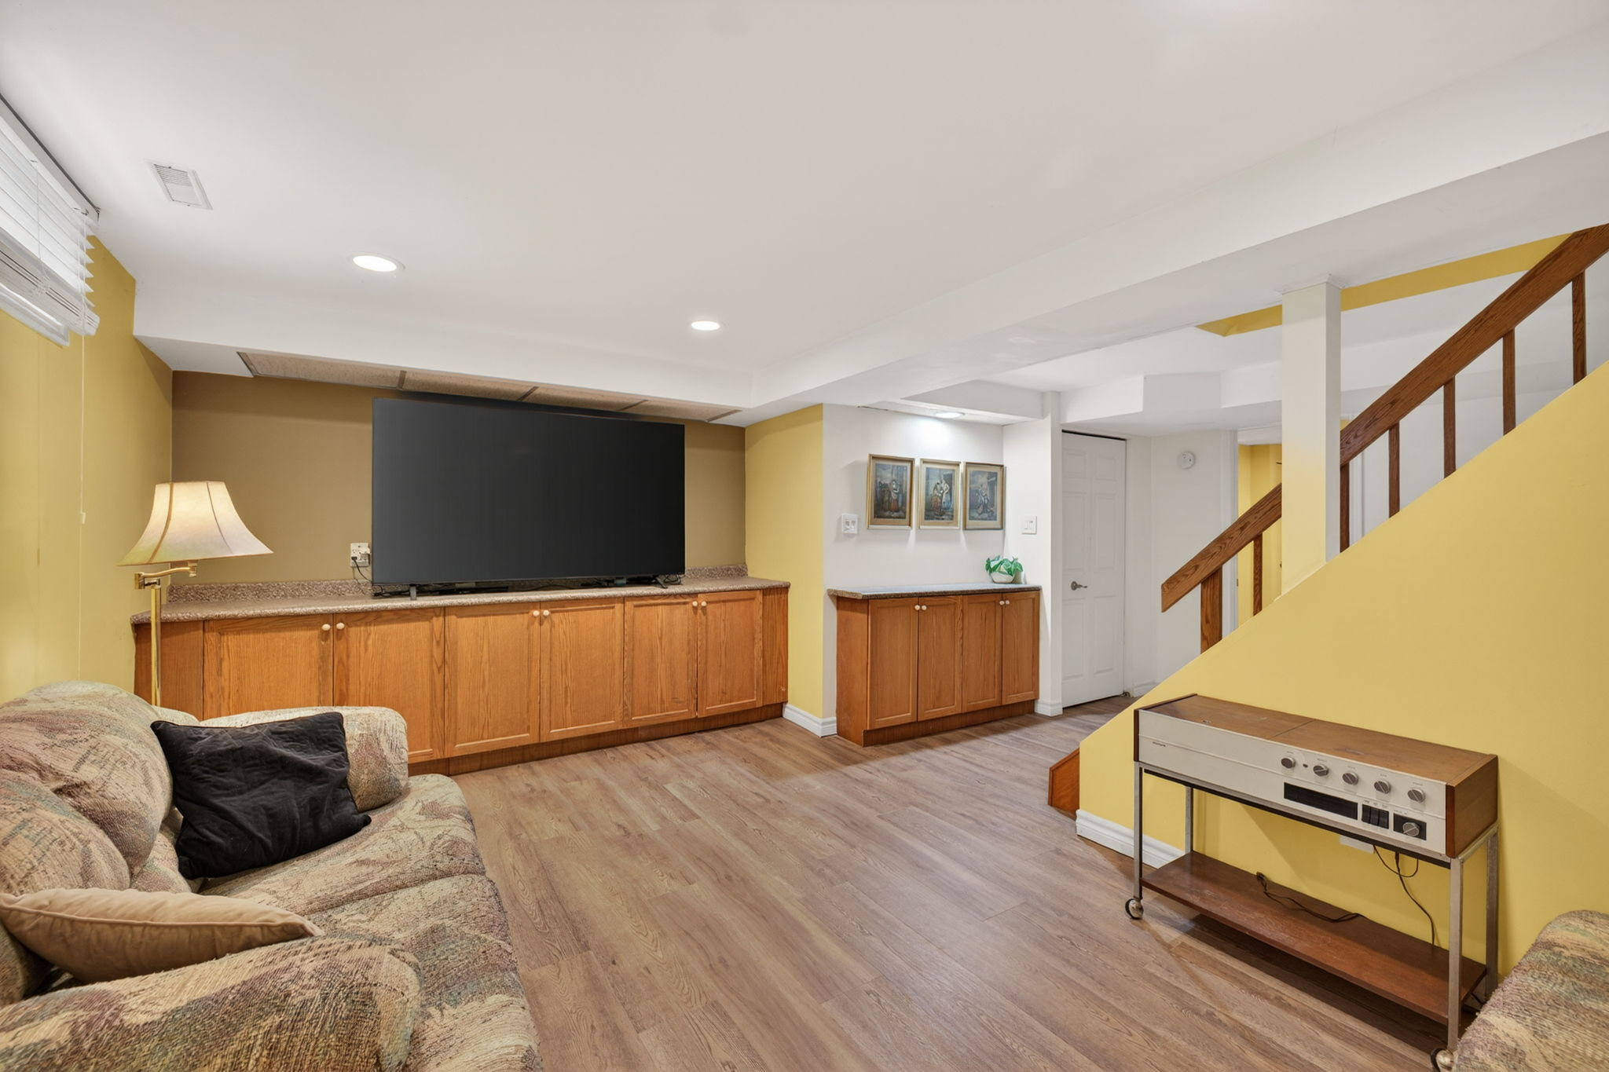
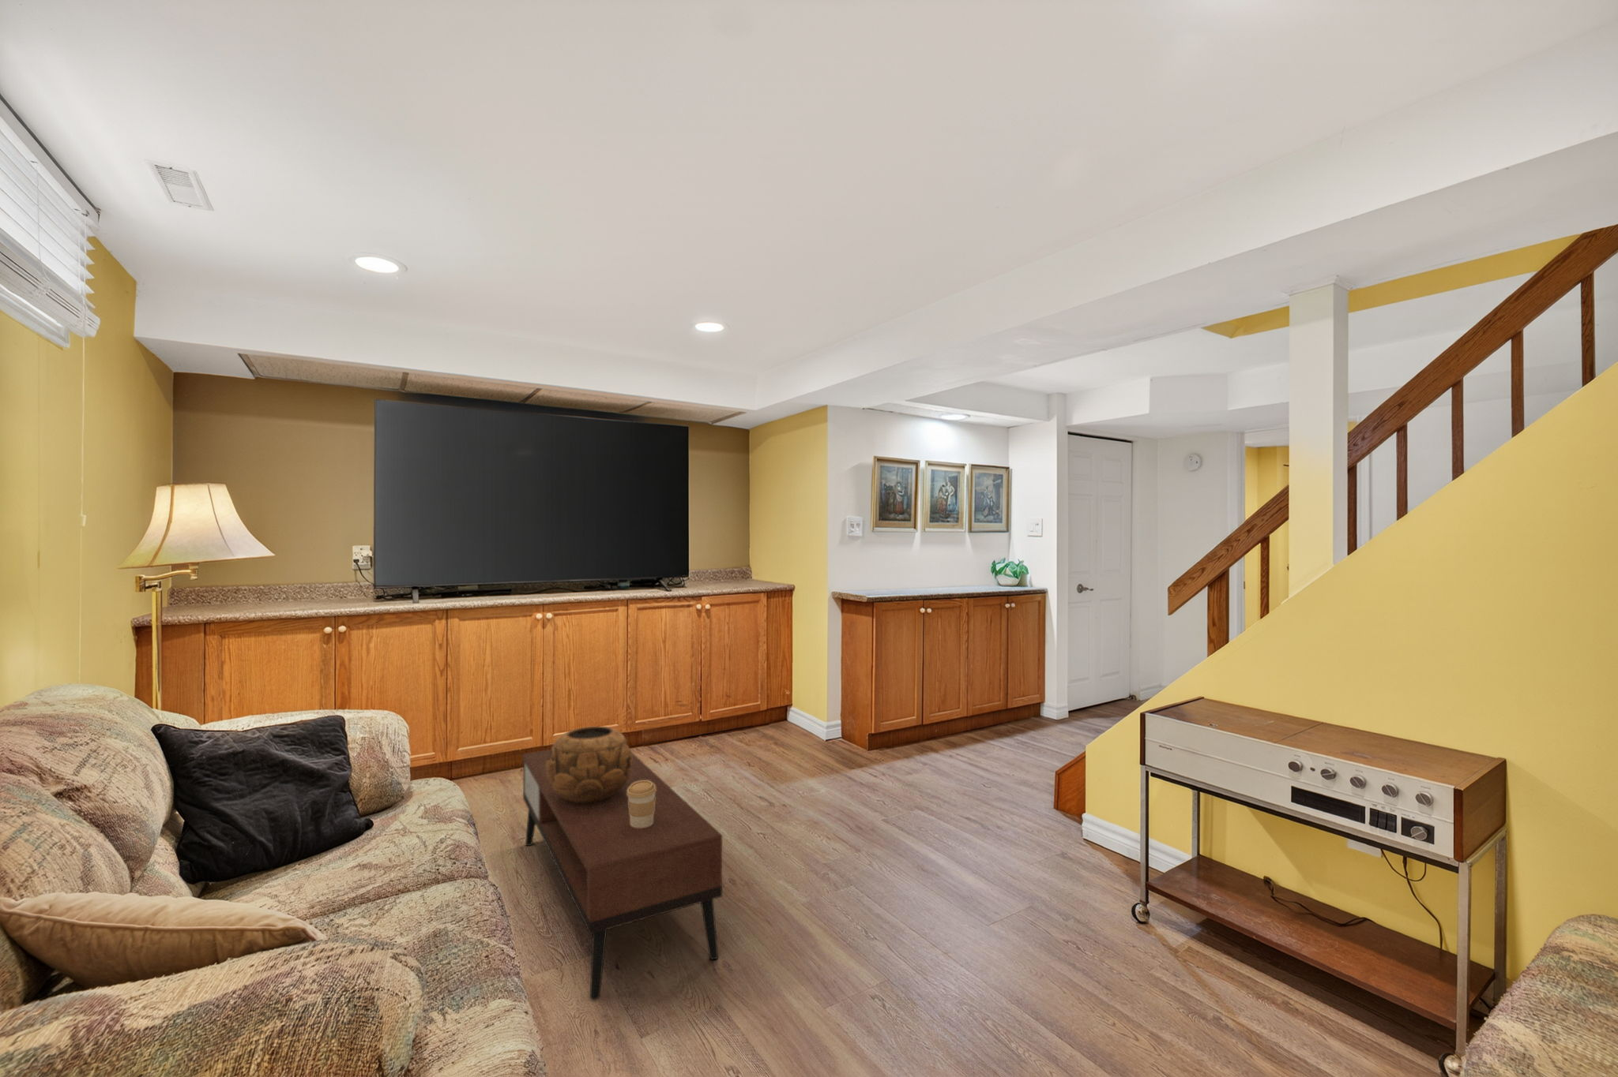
+ coffee table (606, 839)
+ decorative bowl (589, 763)
+ coffee cup (641, 803)
